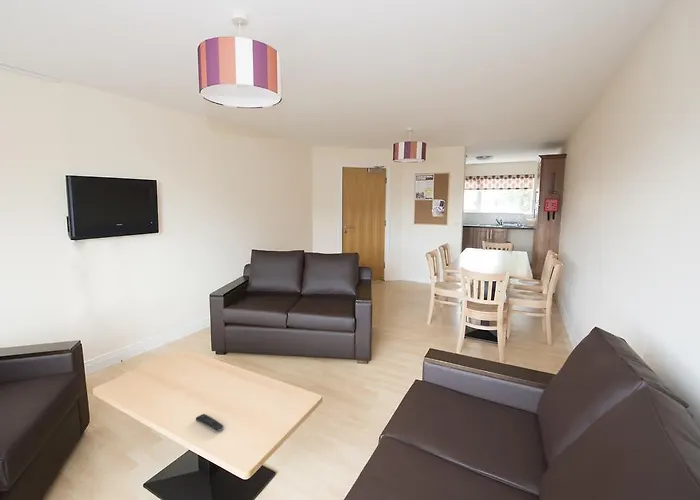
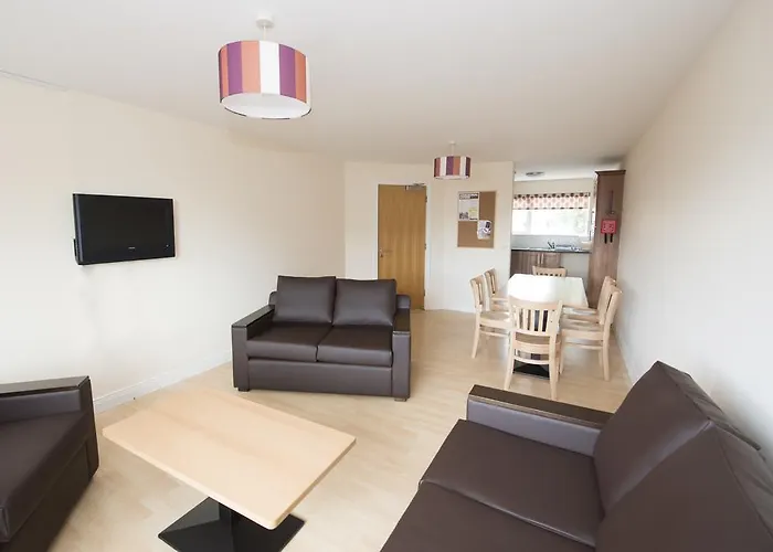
- remote control (210, 422)
